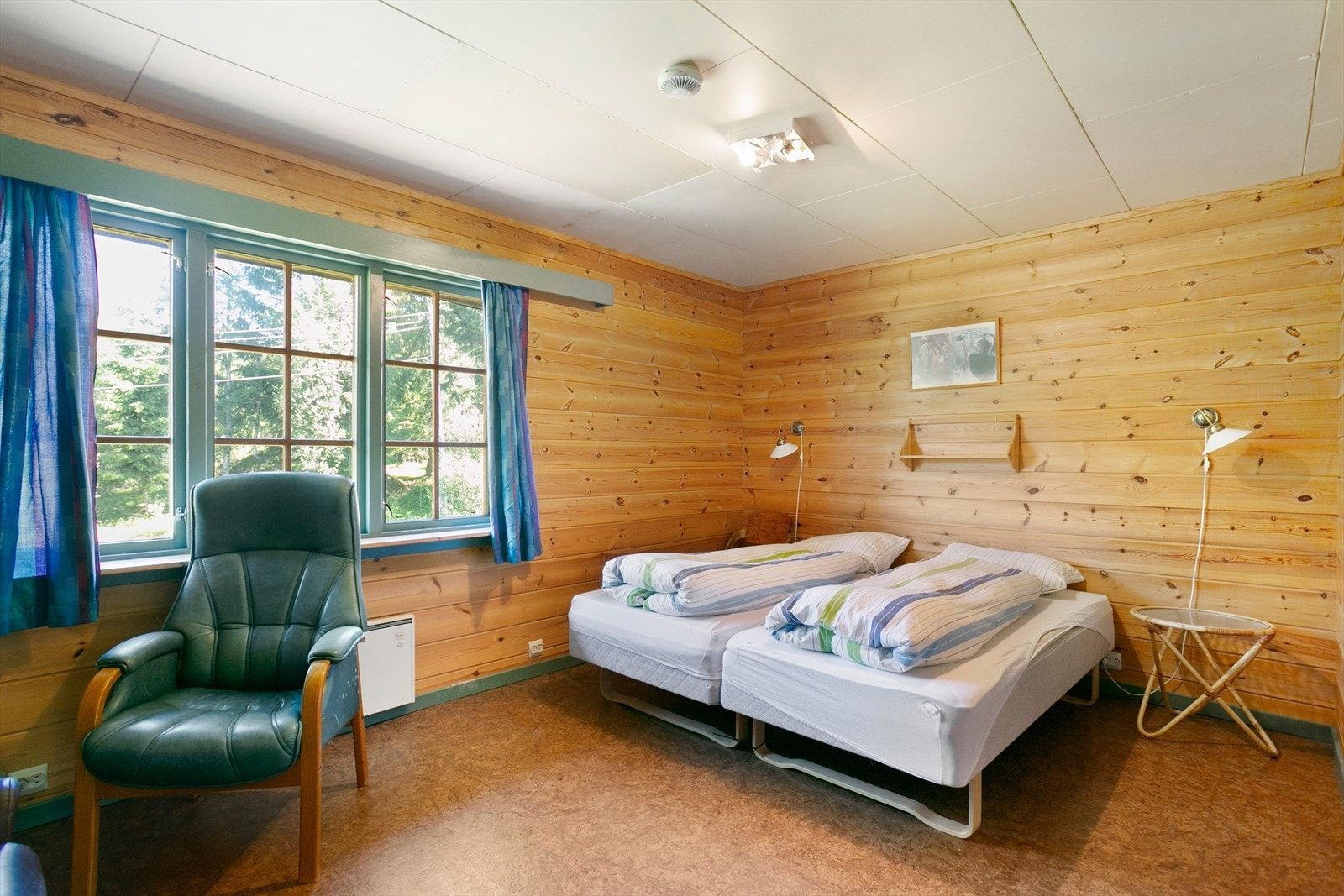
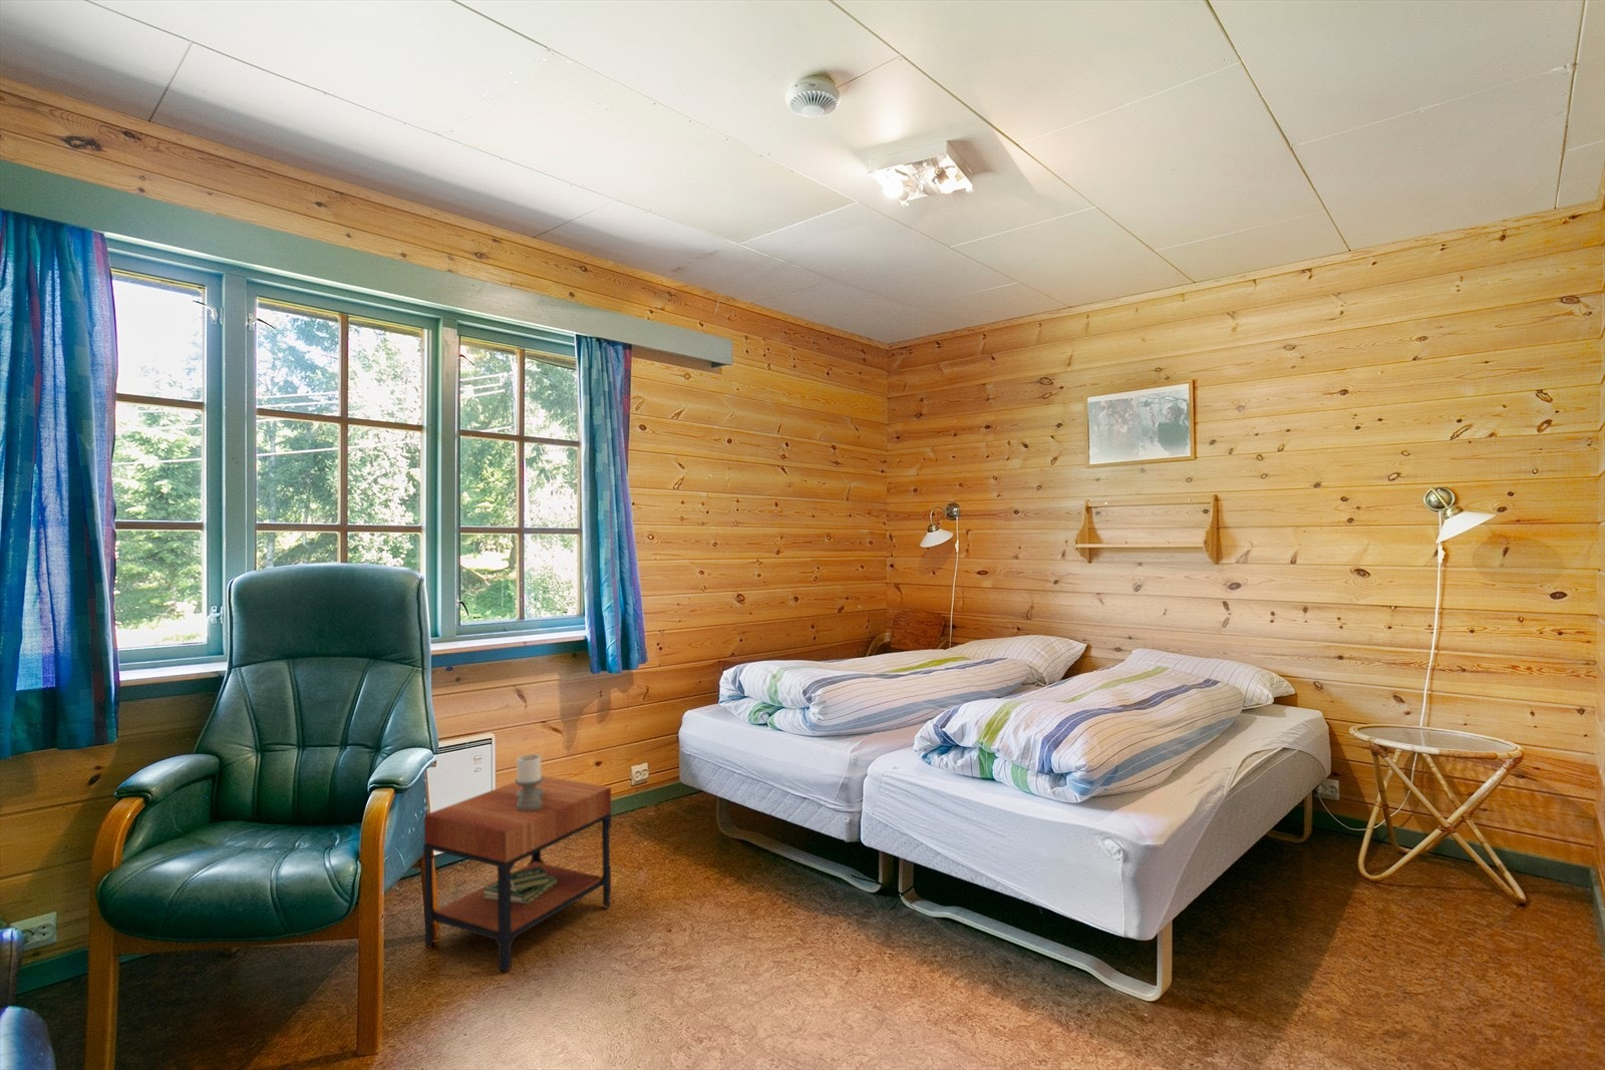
+ side table (522, 837)
